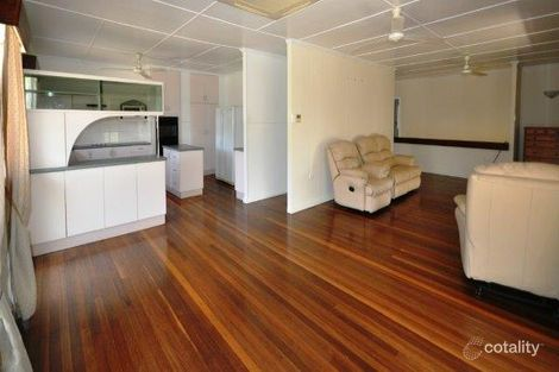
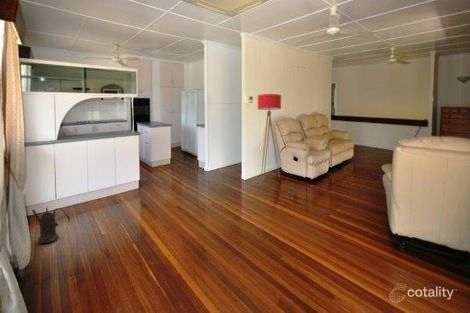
+ floor lamp (268, 137)
+ watering can (51, 224)
